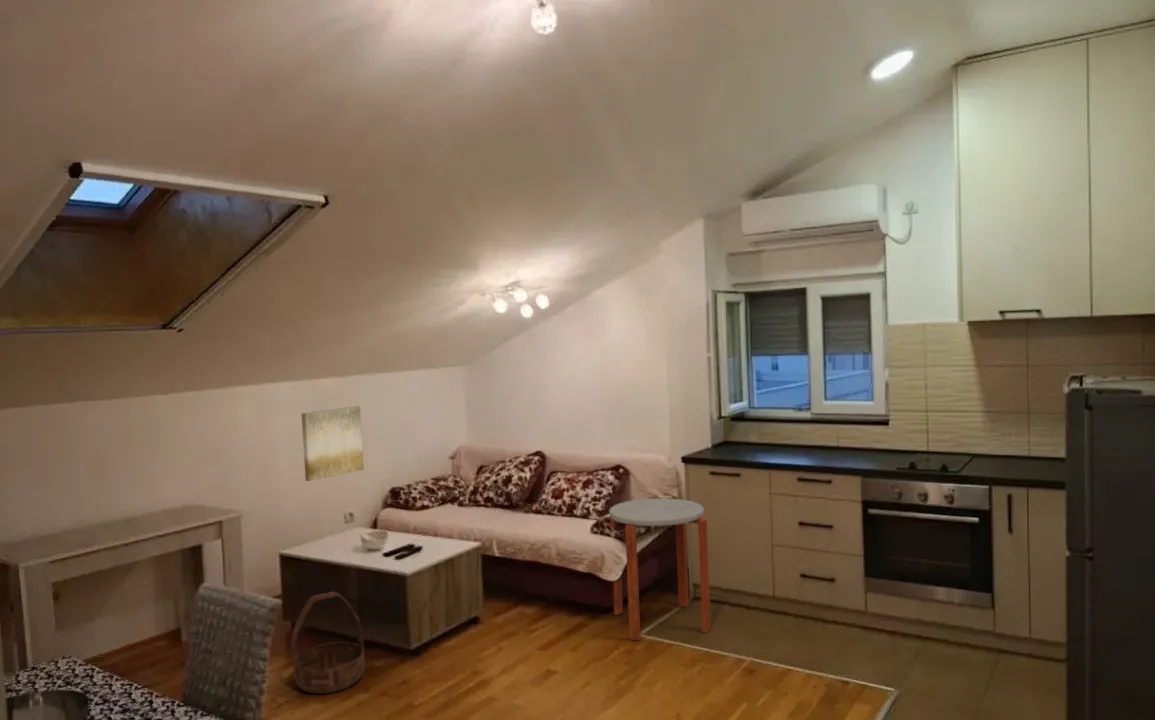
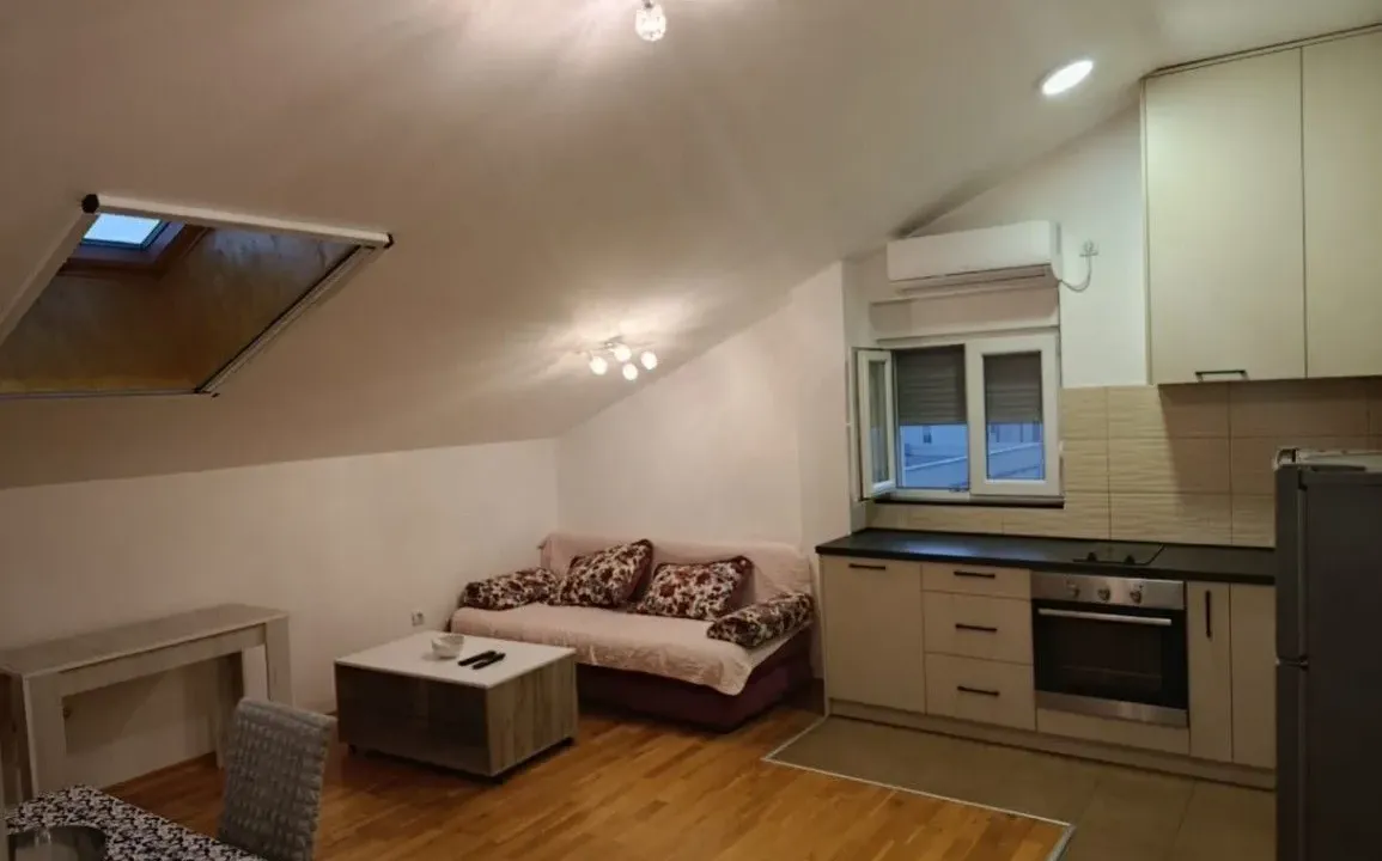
- wall art (333, 442)
- side table (677, 565)
- basket (329, 643)
